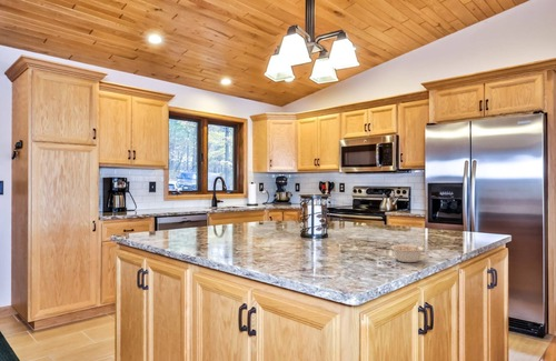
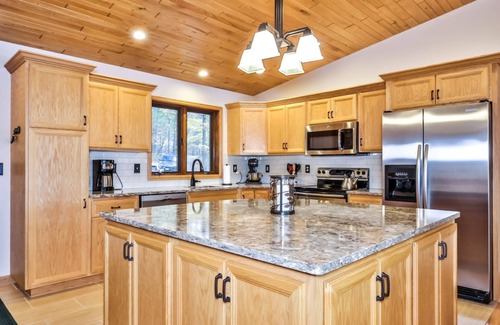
- legume (407, 252)
